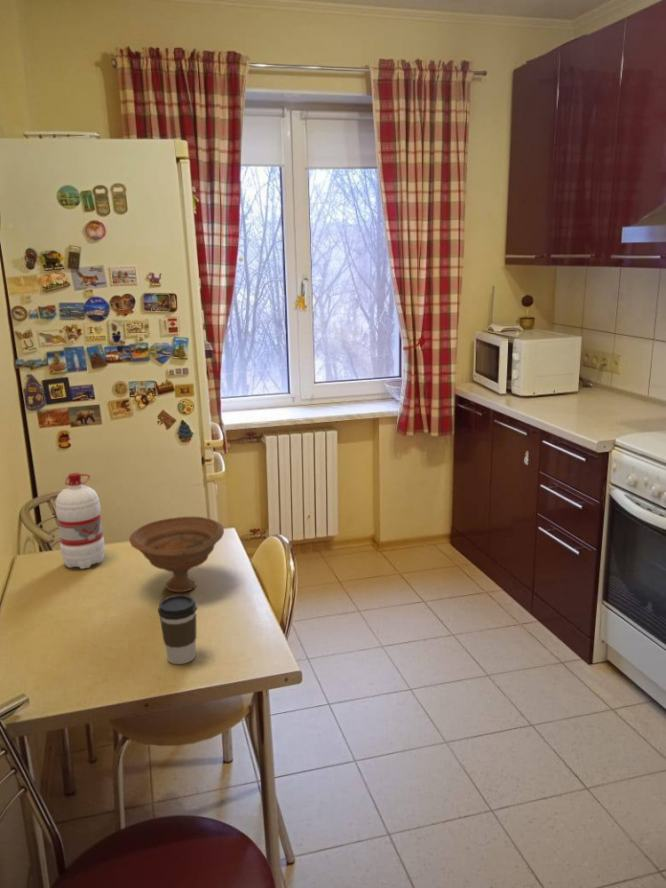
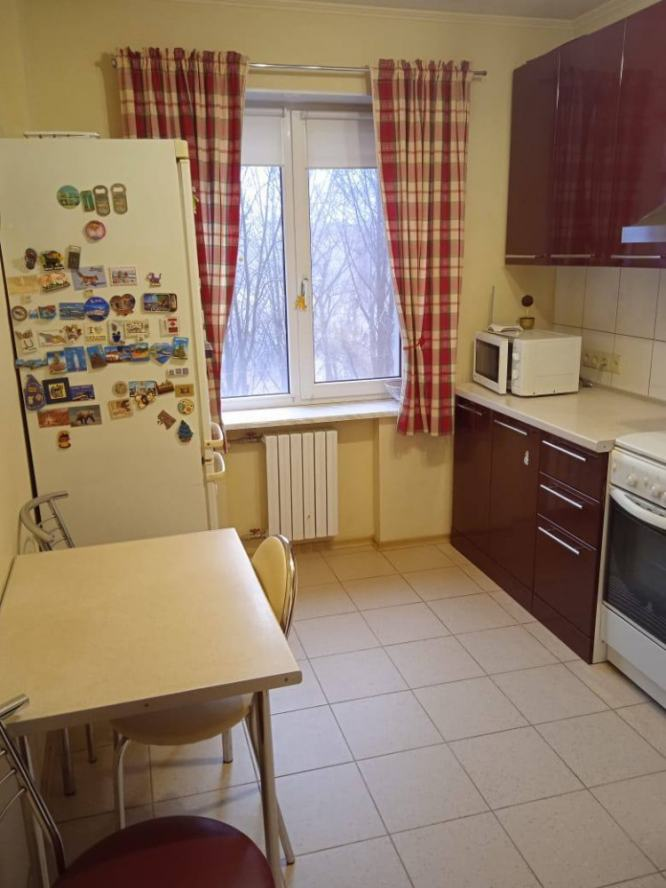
- bowl (179, 558)
- water bottle (79, 519)
- coffee cup (179, 629)
